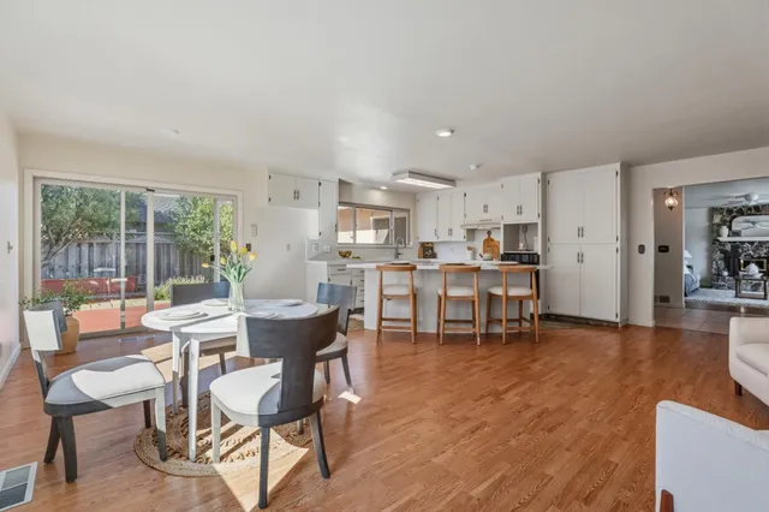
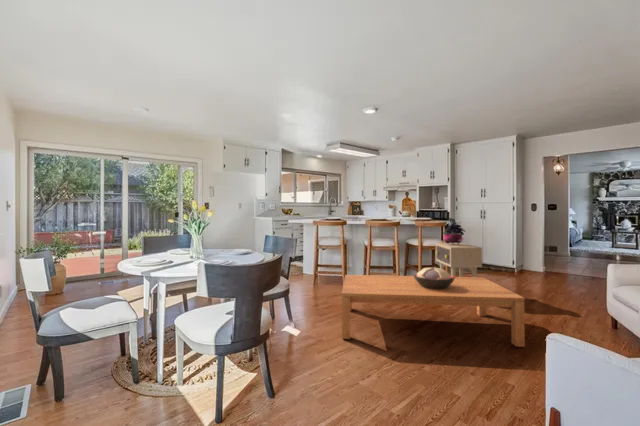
+ potted plant (453, 231)
+ decorative bowl (433, 276)
+ side table (456, 268)
+ coffee table (420, 303)
